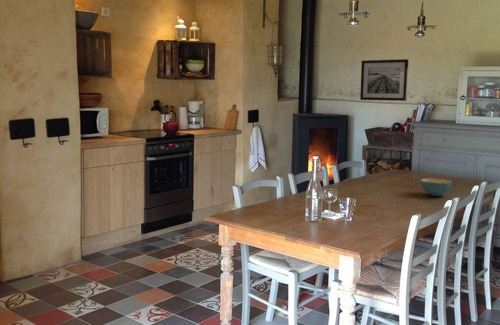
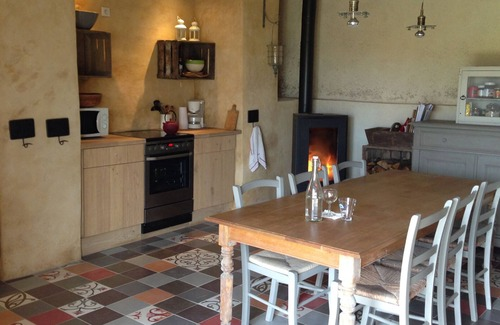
- wall art (383, 80)
- cereal bowl (435, 188)
